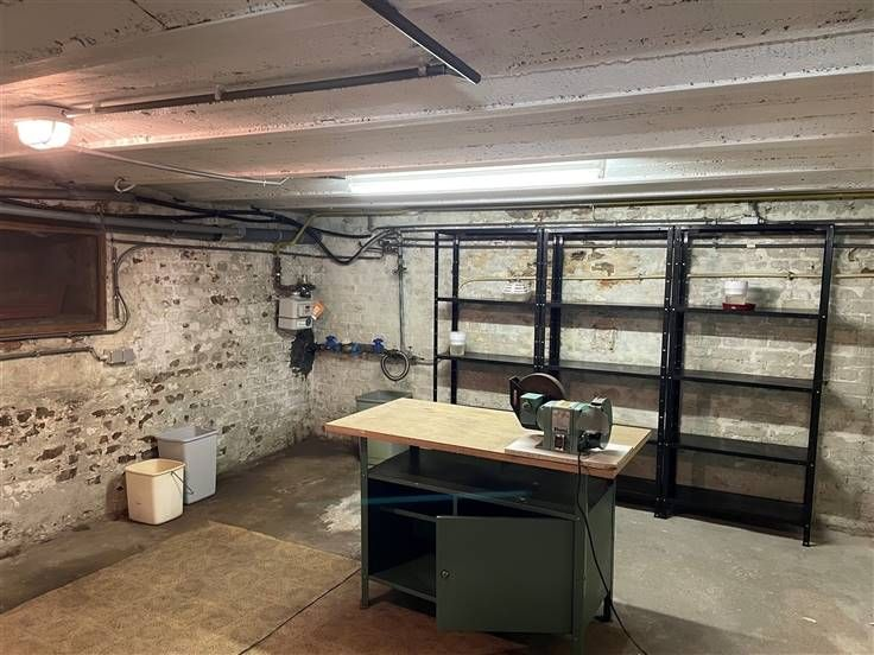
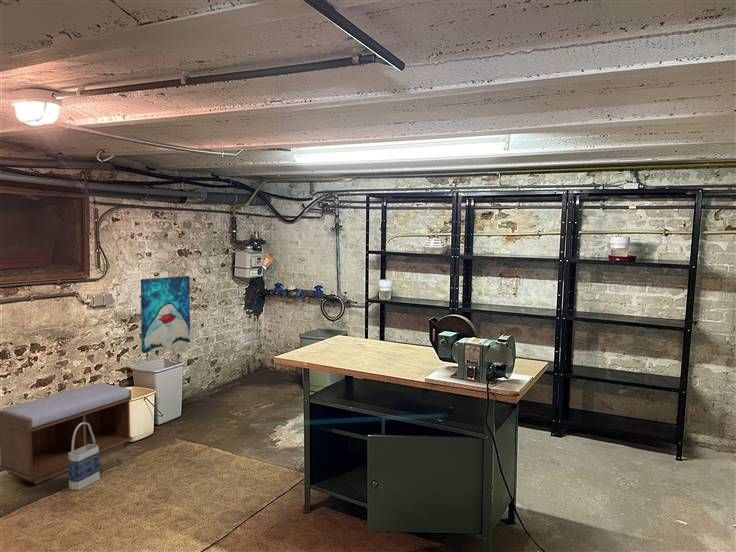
+ bag (83, 453)
+ bench (69, 428)
+ wall art (166, 312)
